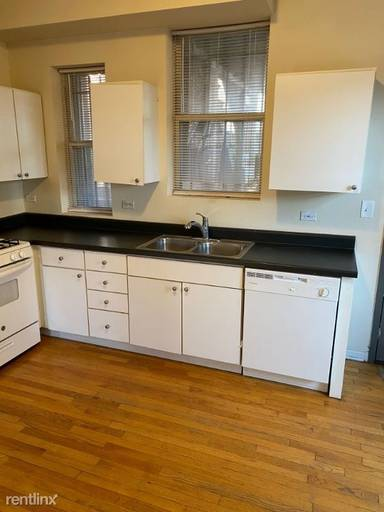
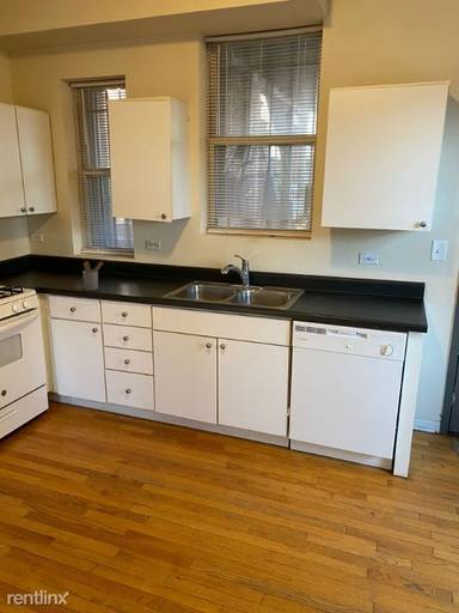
+ utensil holder (93, 275)
